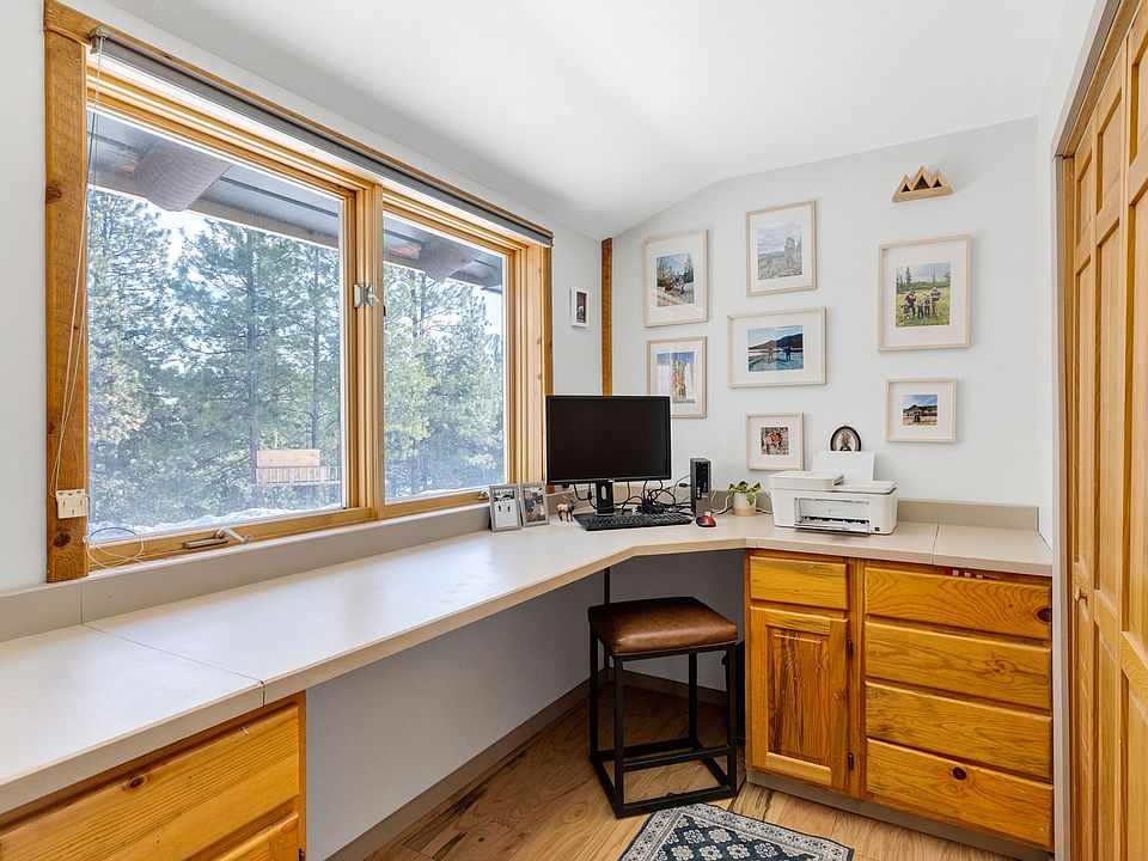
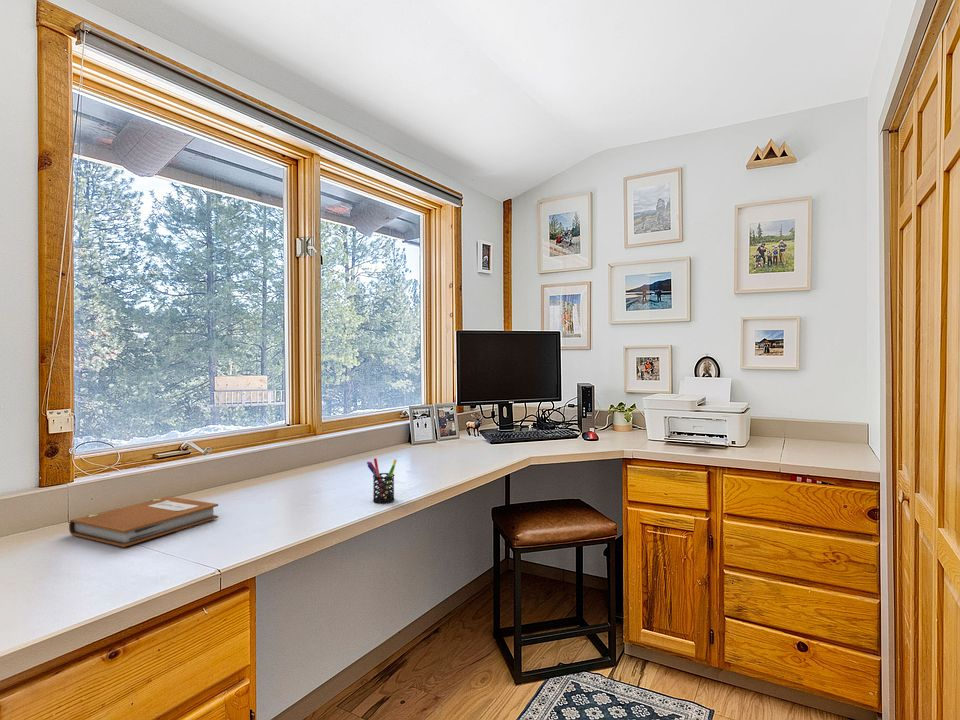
+ notebook (149, 517)
+ pen holder (384, 478)
